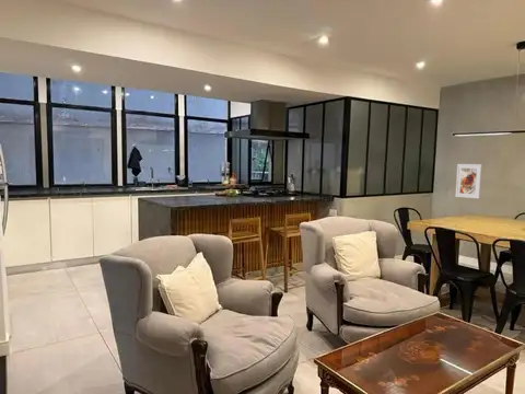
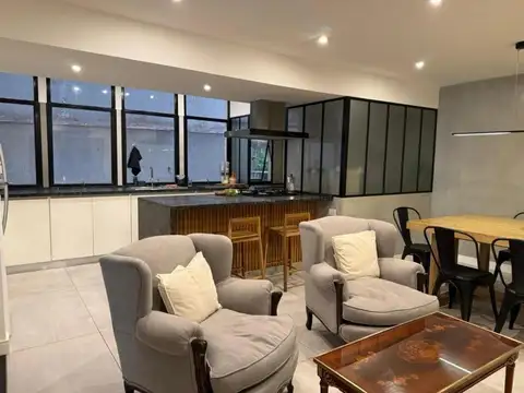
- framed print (468, 181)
